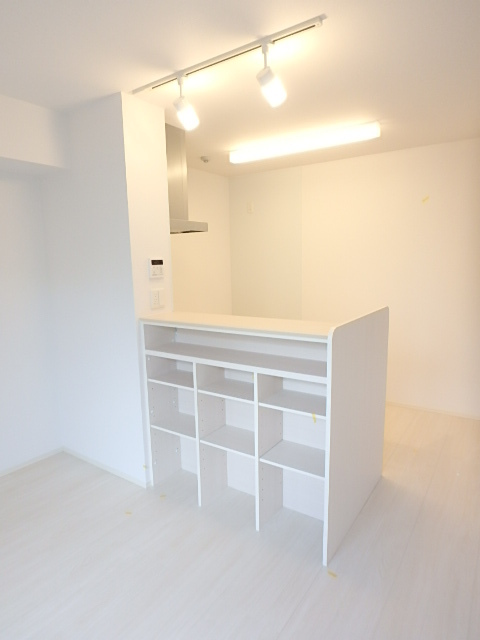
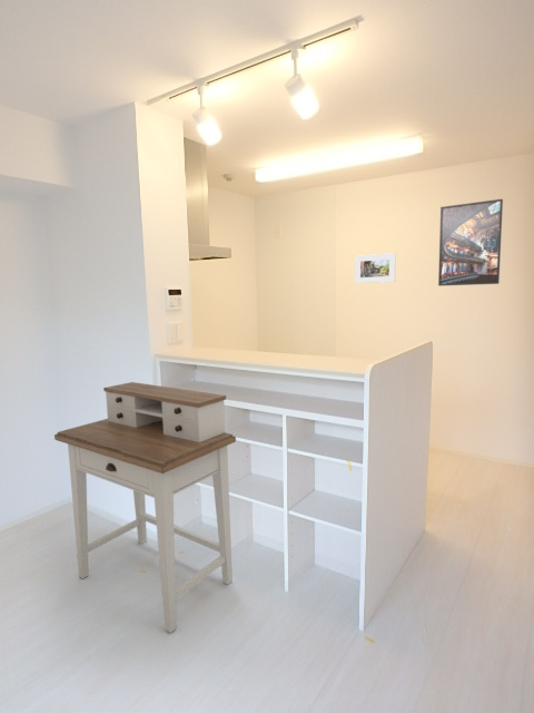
+ desk (146, 490)
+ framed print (374, 268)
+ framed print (468, 244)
